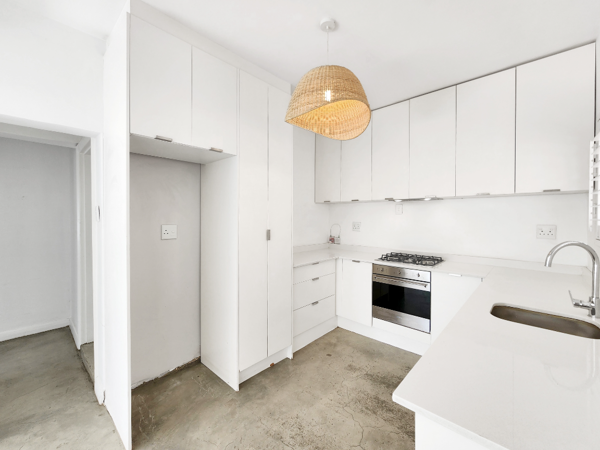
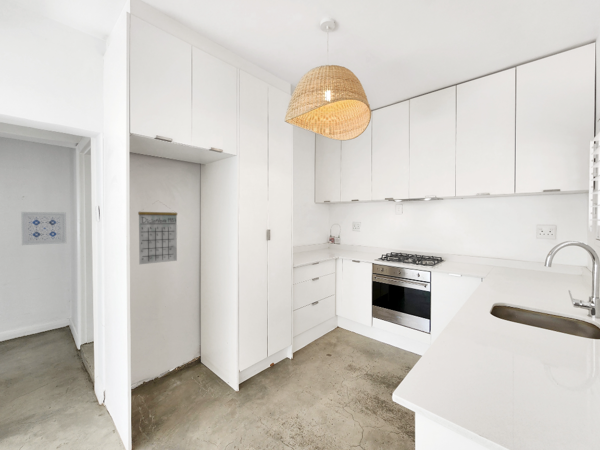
+ calendar (158, 231)
+ wall art (44, 228)
